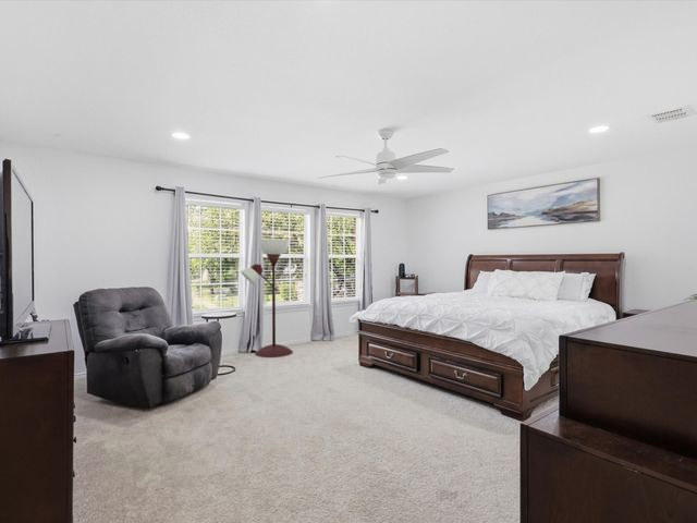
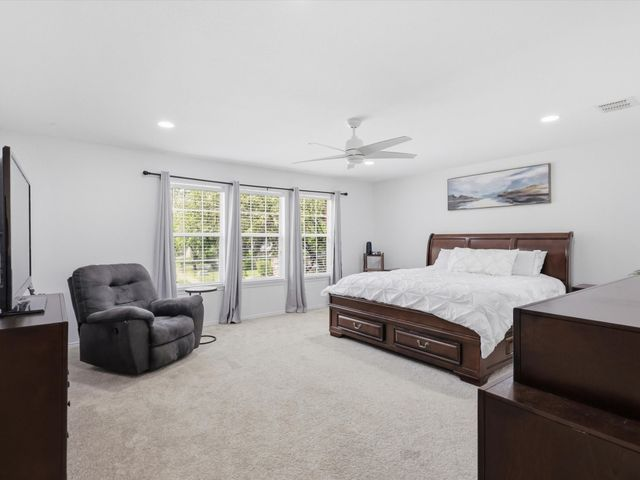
- floor lamp (272, 296)
